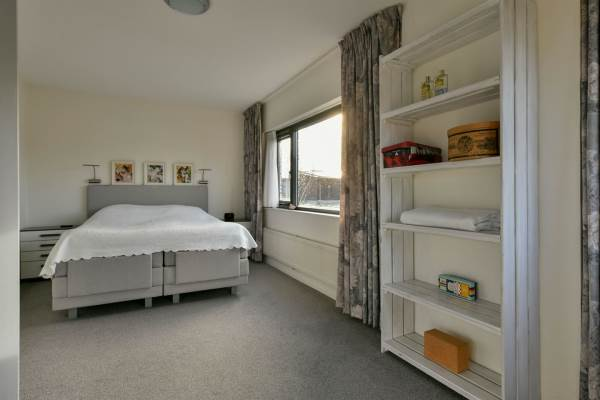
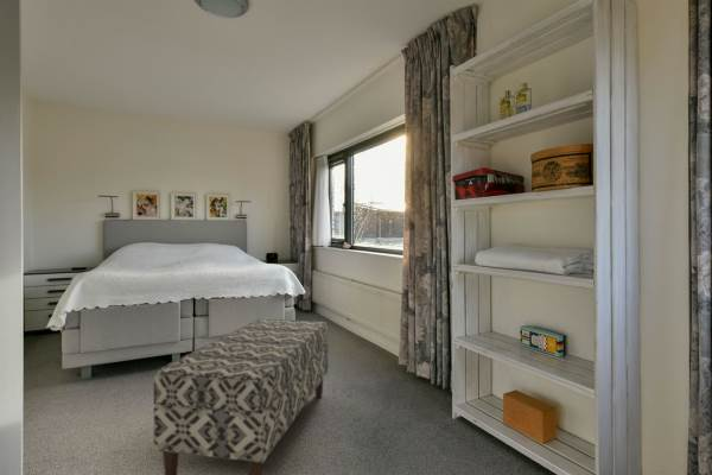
+ bench (260, 385)
